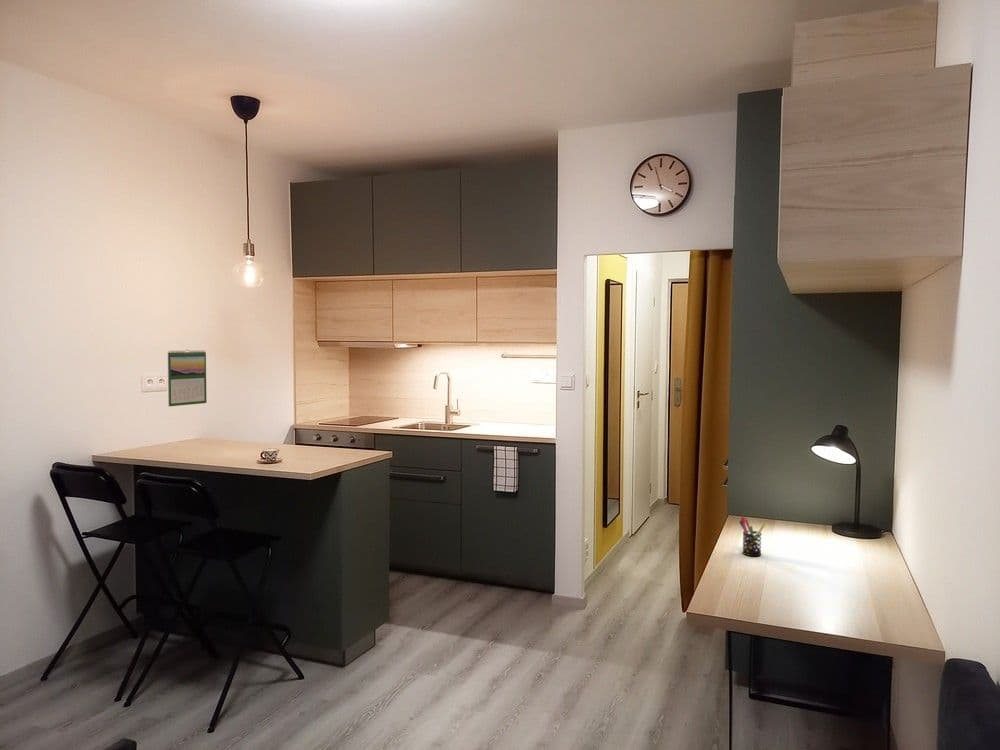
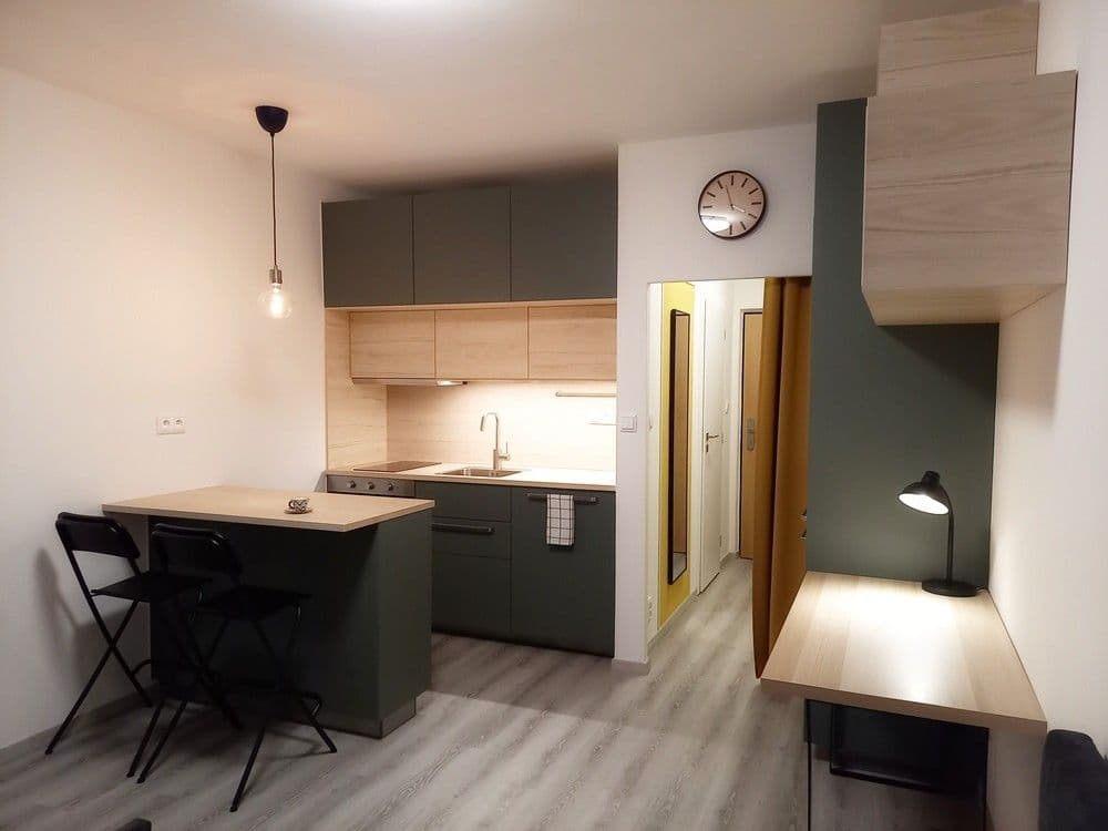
- calendar (187, 377)
- pen holder (750, 536)
